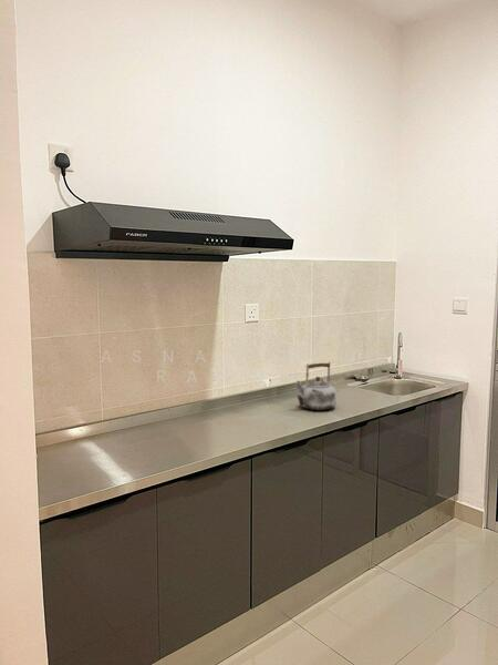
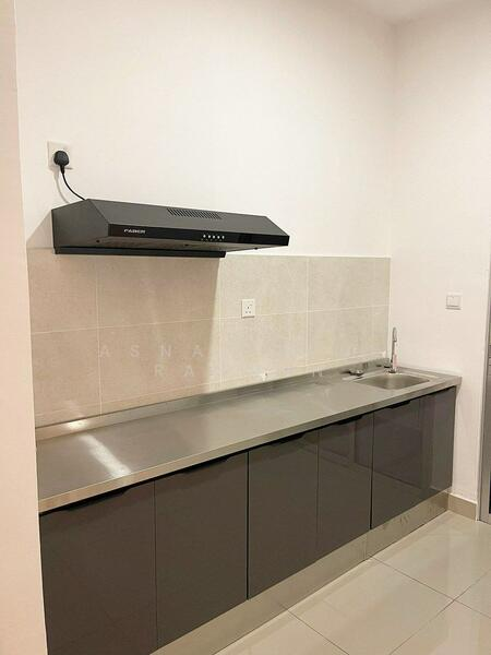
- kettle (313, 386)
